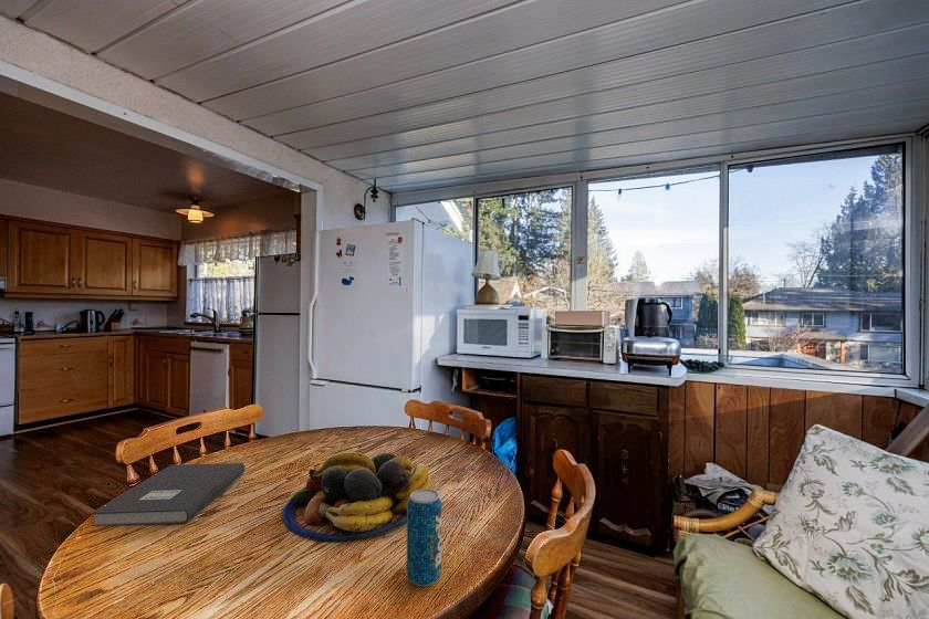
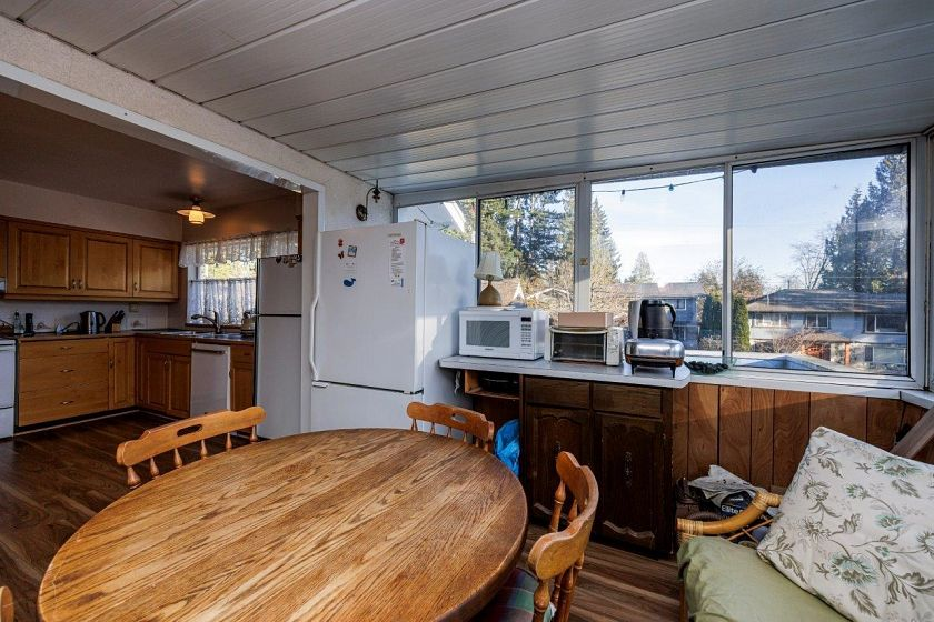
- beverage can (424, 536)
- book (178, 490)
- fruit bowl (357, 476)
